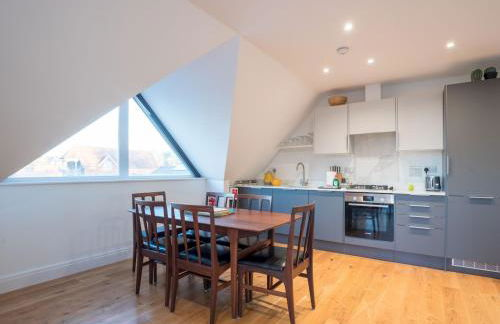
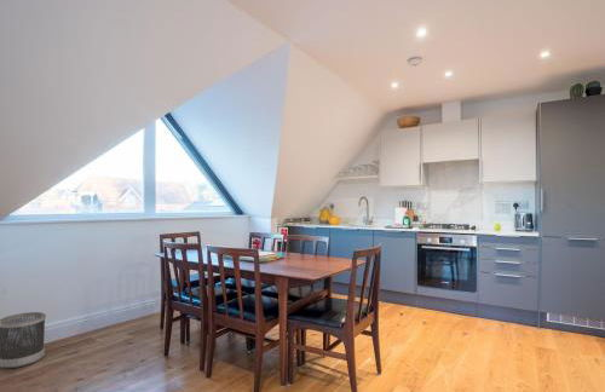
+ wastebasket (22, 338)
